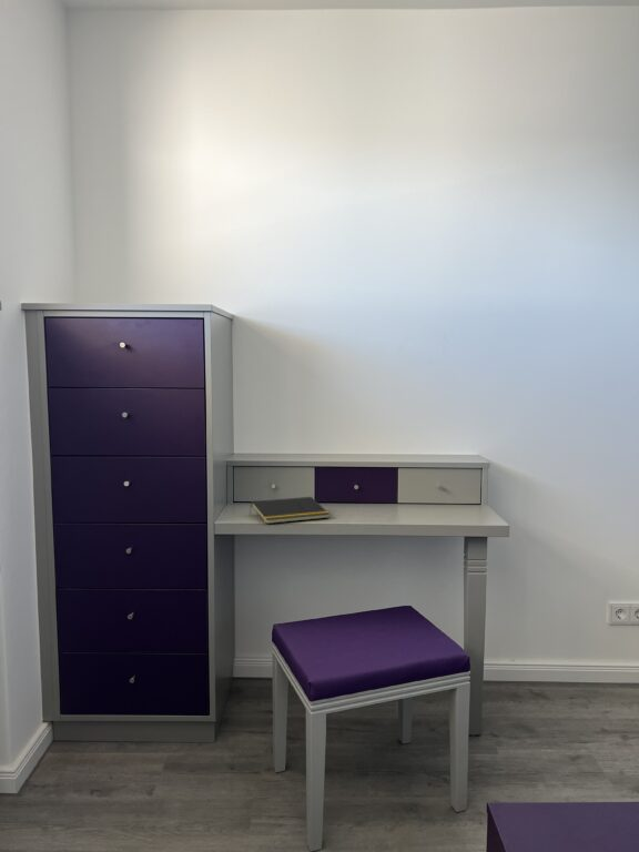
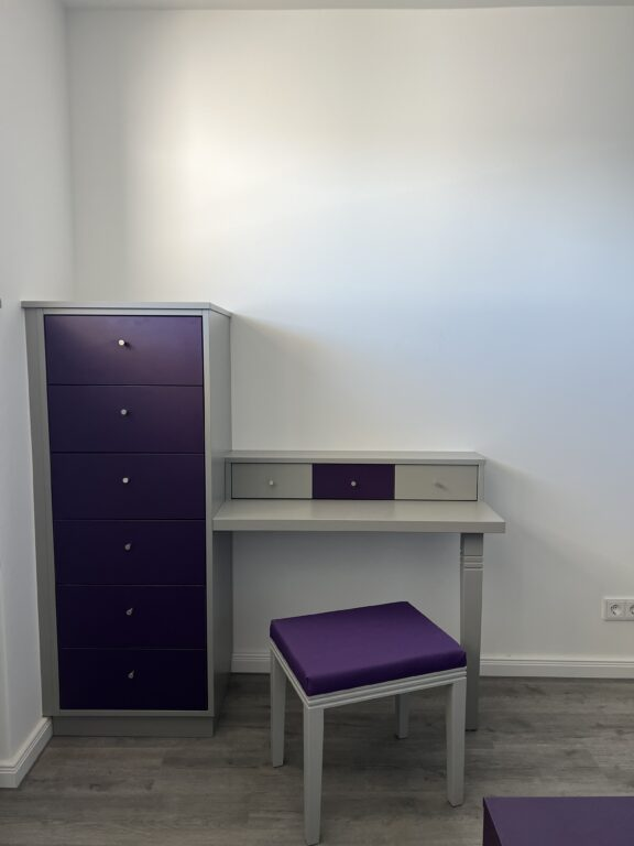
- notepad (290, 509)
